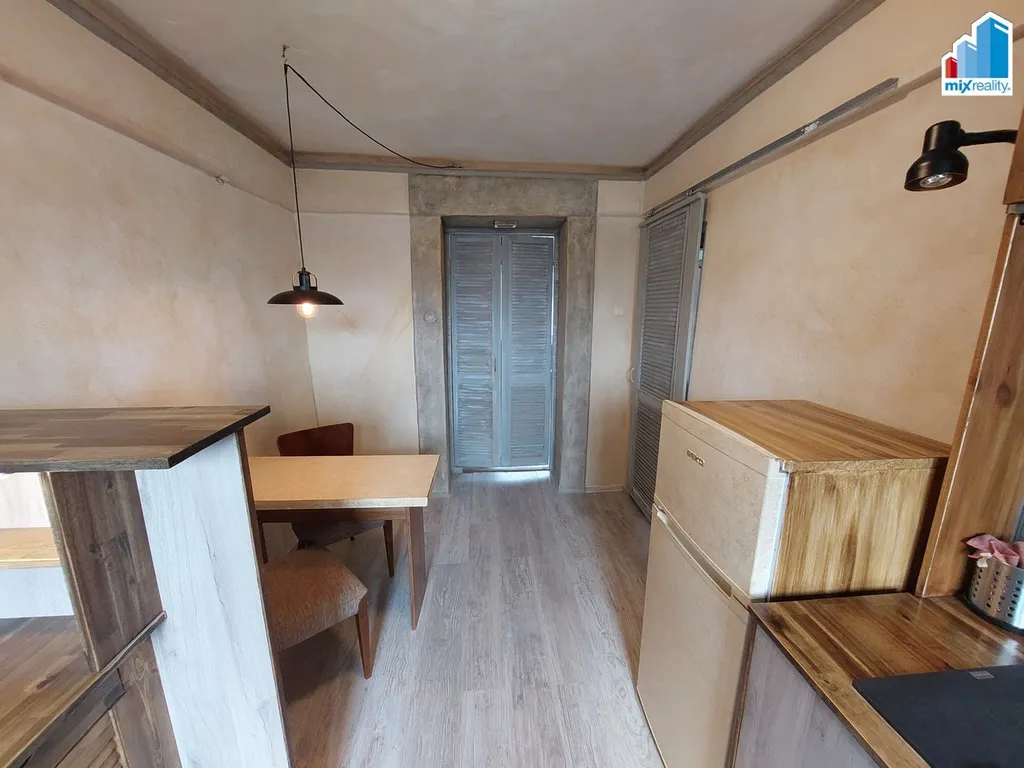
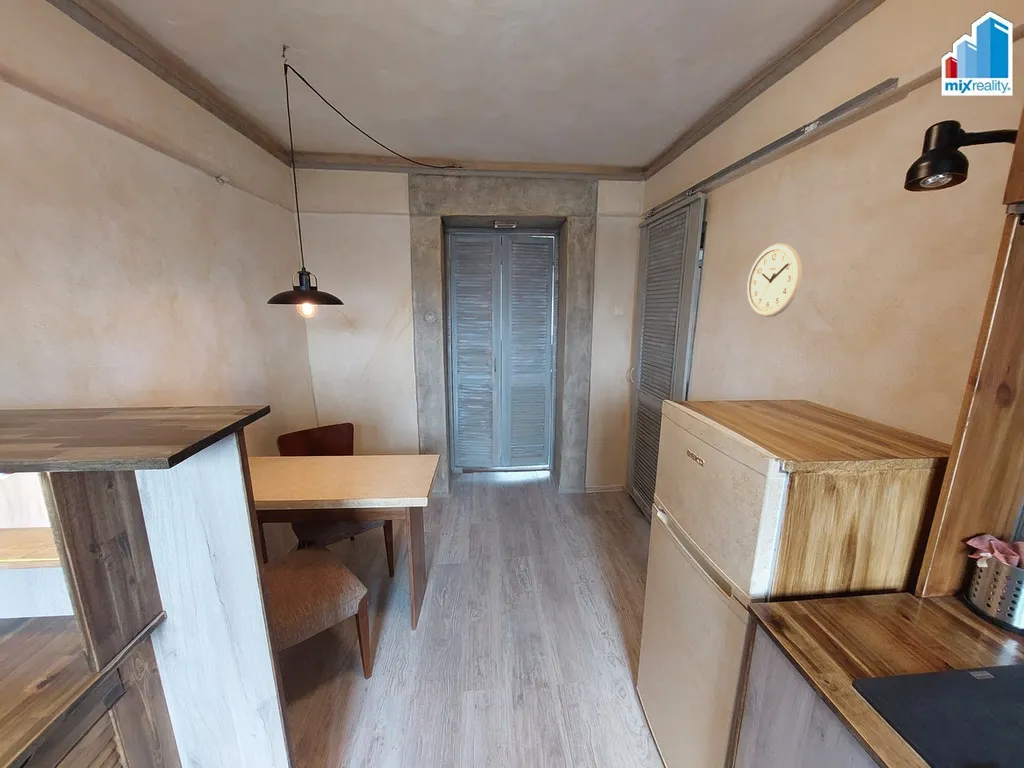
+ wall clock (770, 280)
